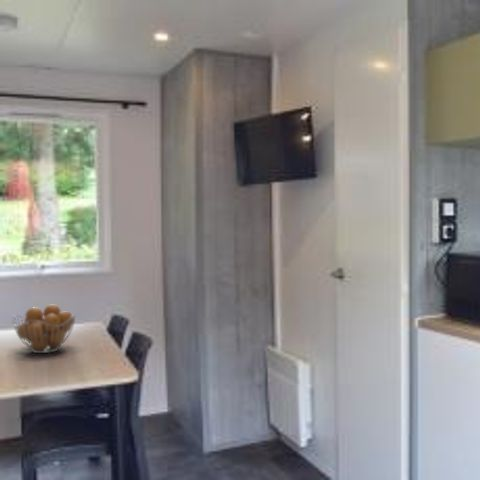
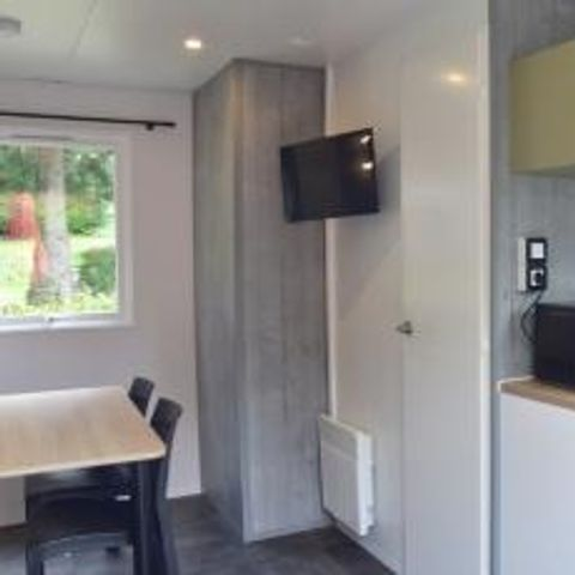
- fruit basket (44, 328)
